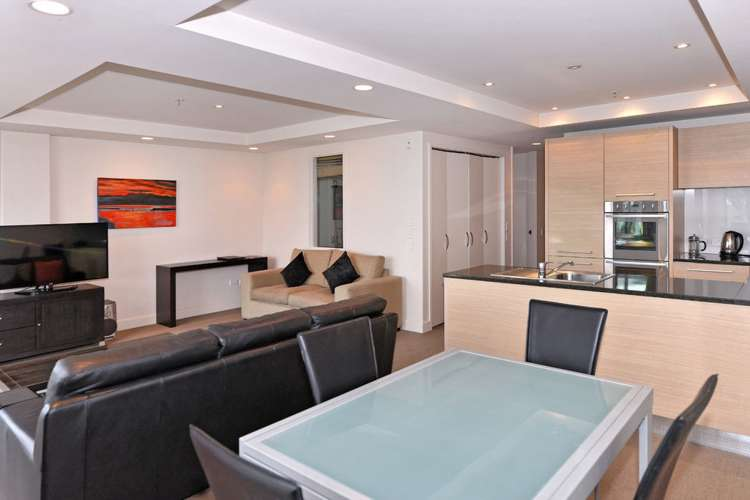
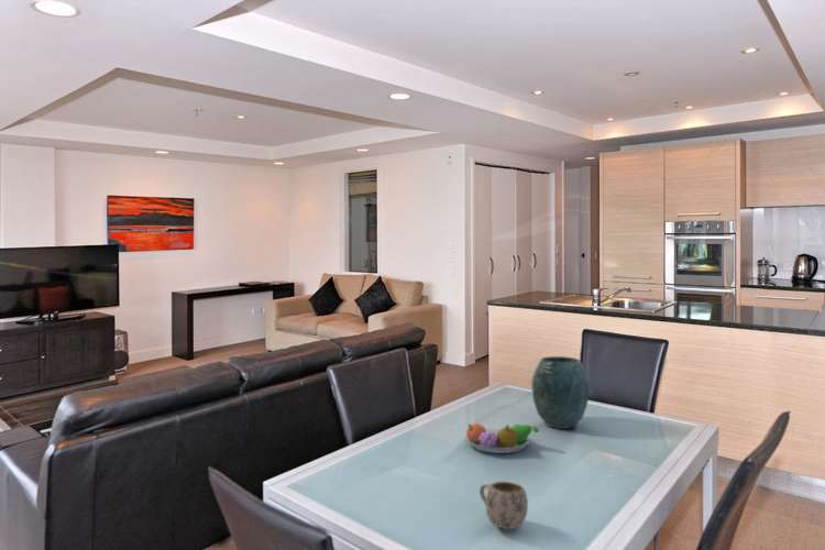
+ vase (560, 392)
+ fruit bowl (499, 431)
+ mug (501, 503)
